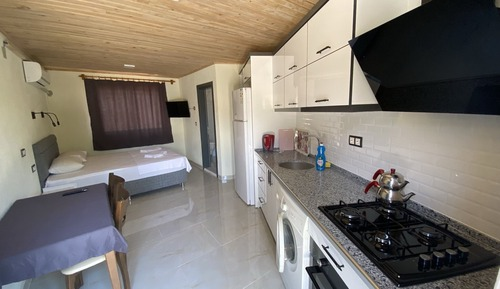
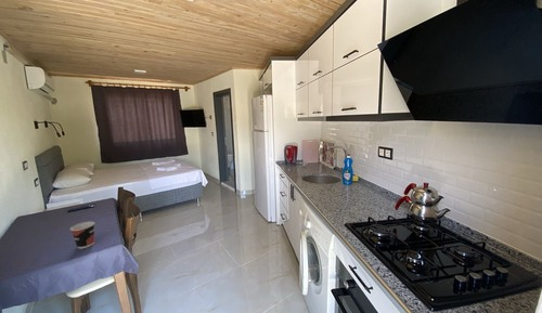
+ cup (83, 235)
